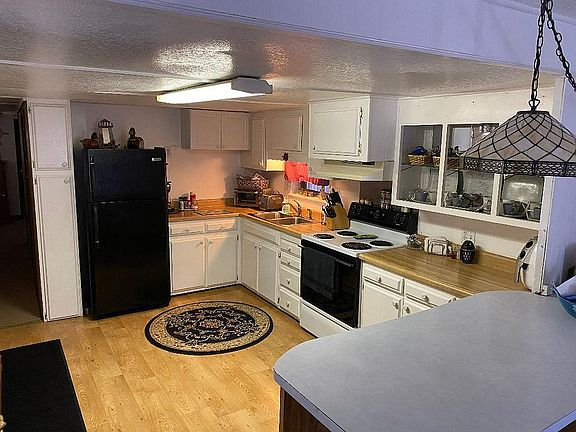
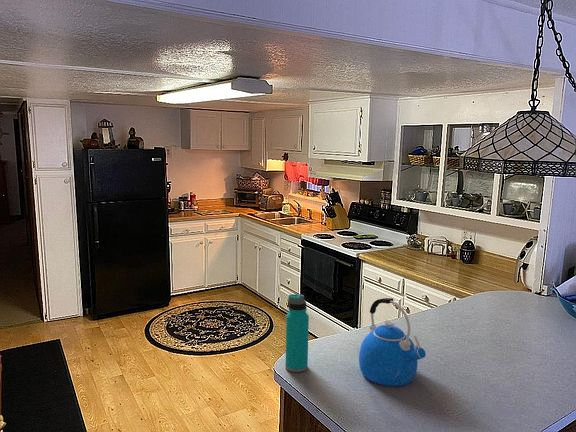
+ water bottle (297, 331)
+ kettle (394, 339)
